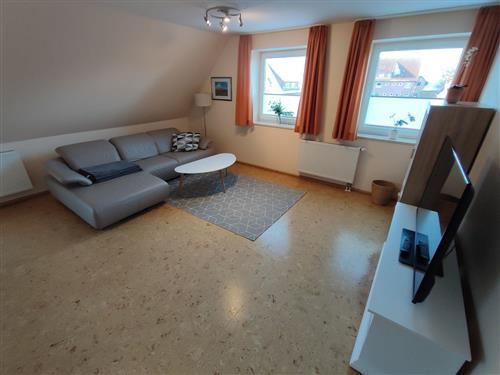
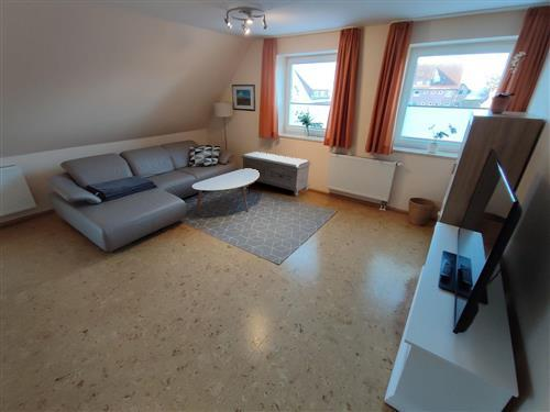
+ bench (274, 171)
